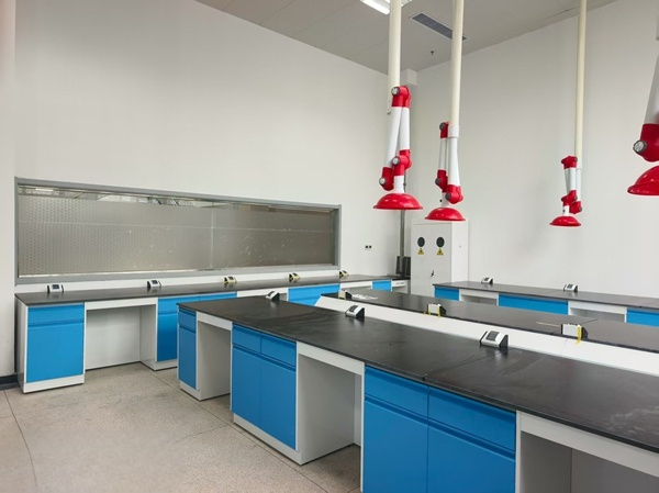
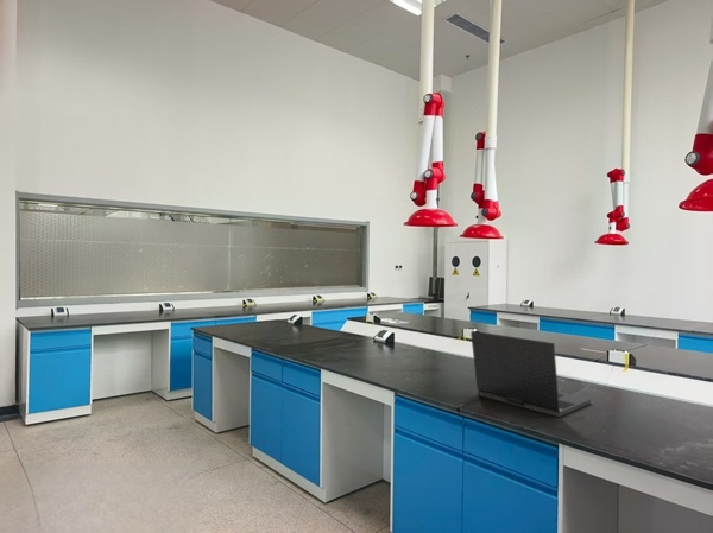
+ laptop (530, 366)
